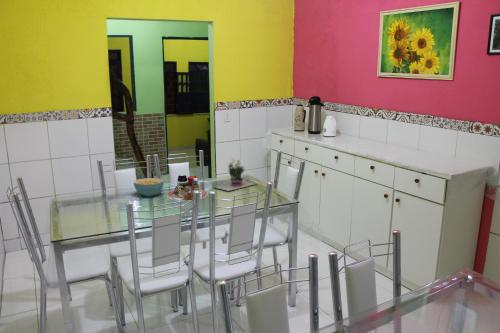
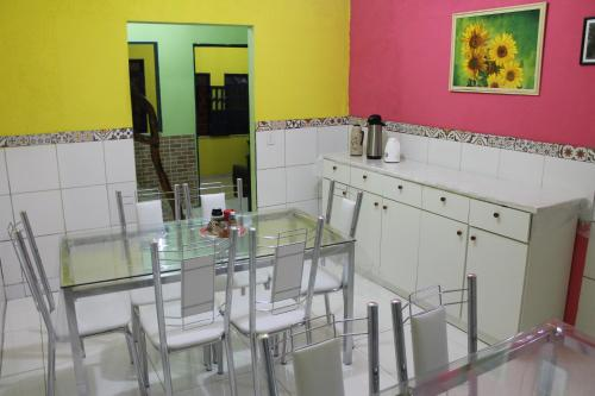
- potted flower (235, 171)
- cereal bowl (149, 188)
